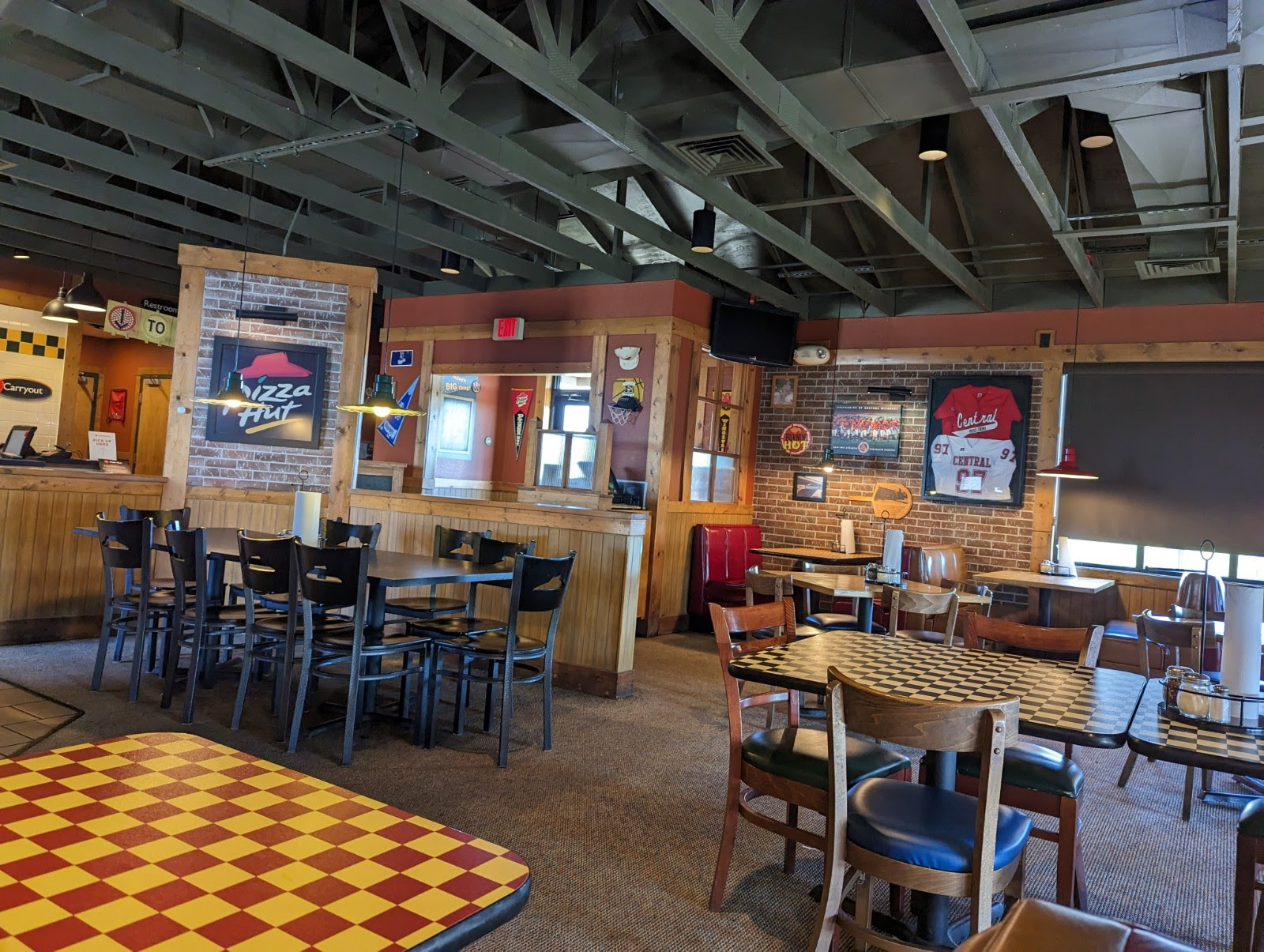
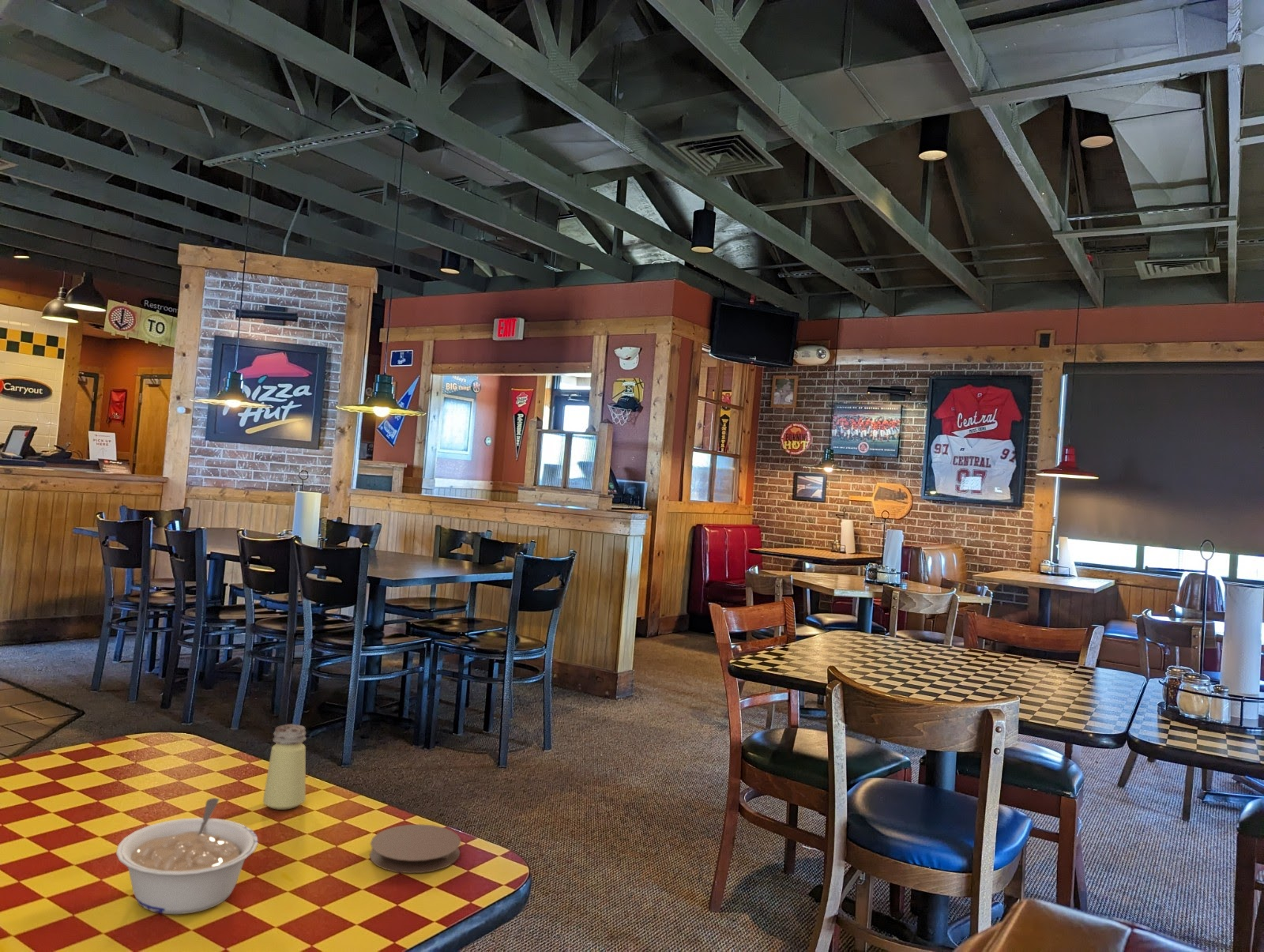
+ coaster (416, 847)
+ saltshaker (287, 764)
+ legume (185, 860)
